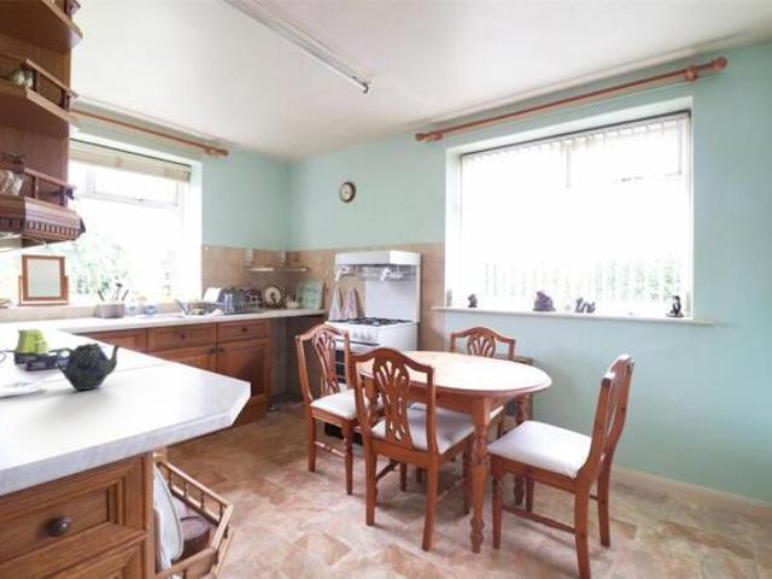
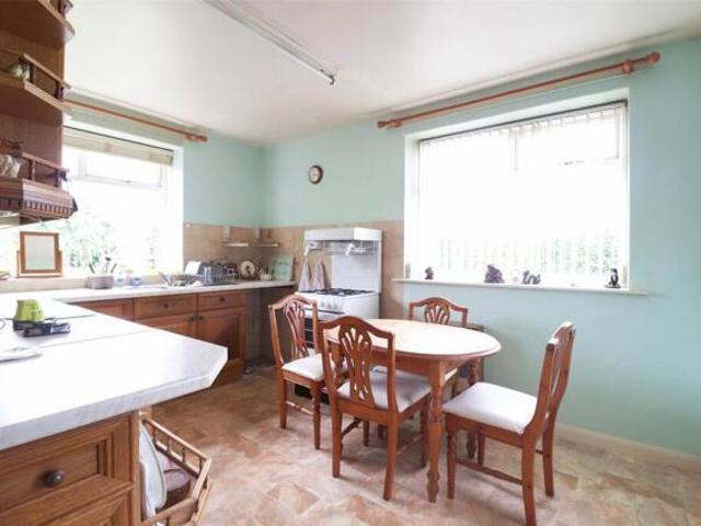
- teapot (89, 364)
